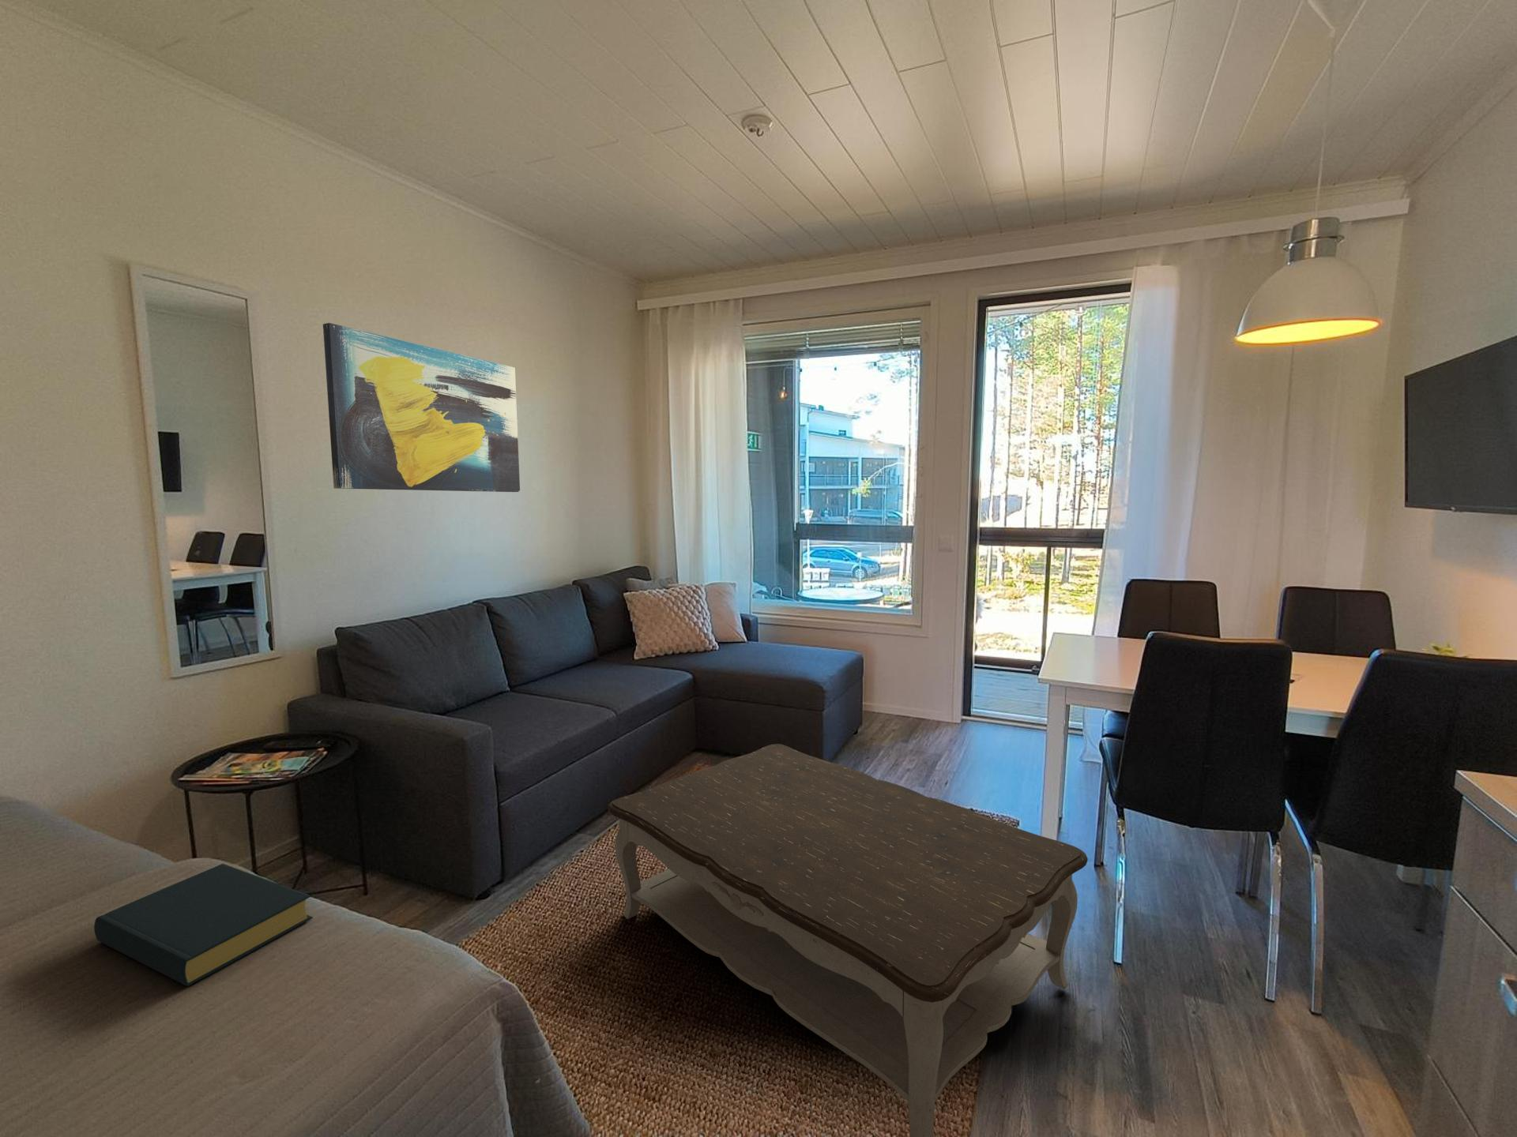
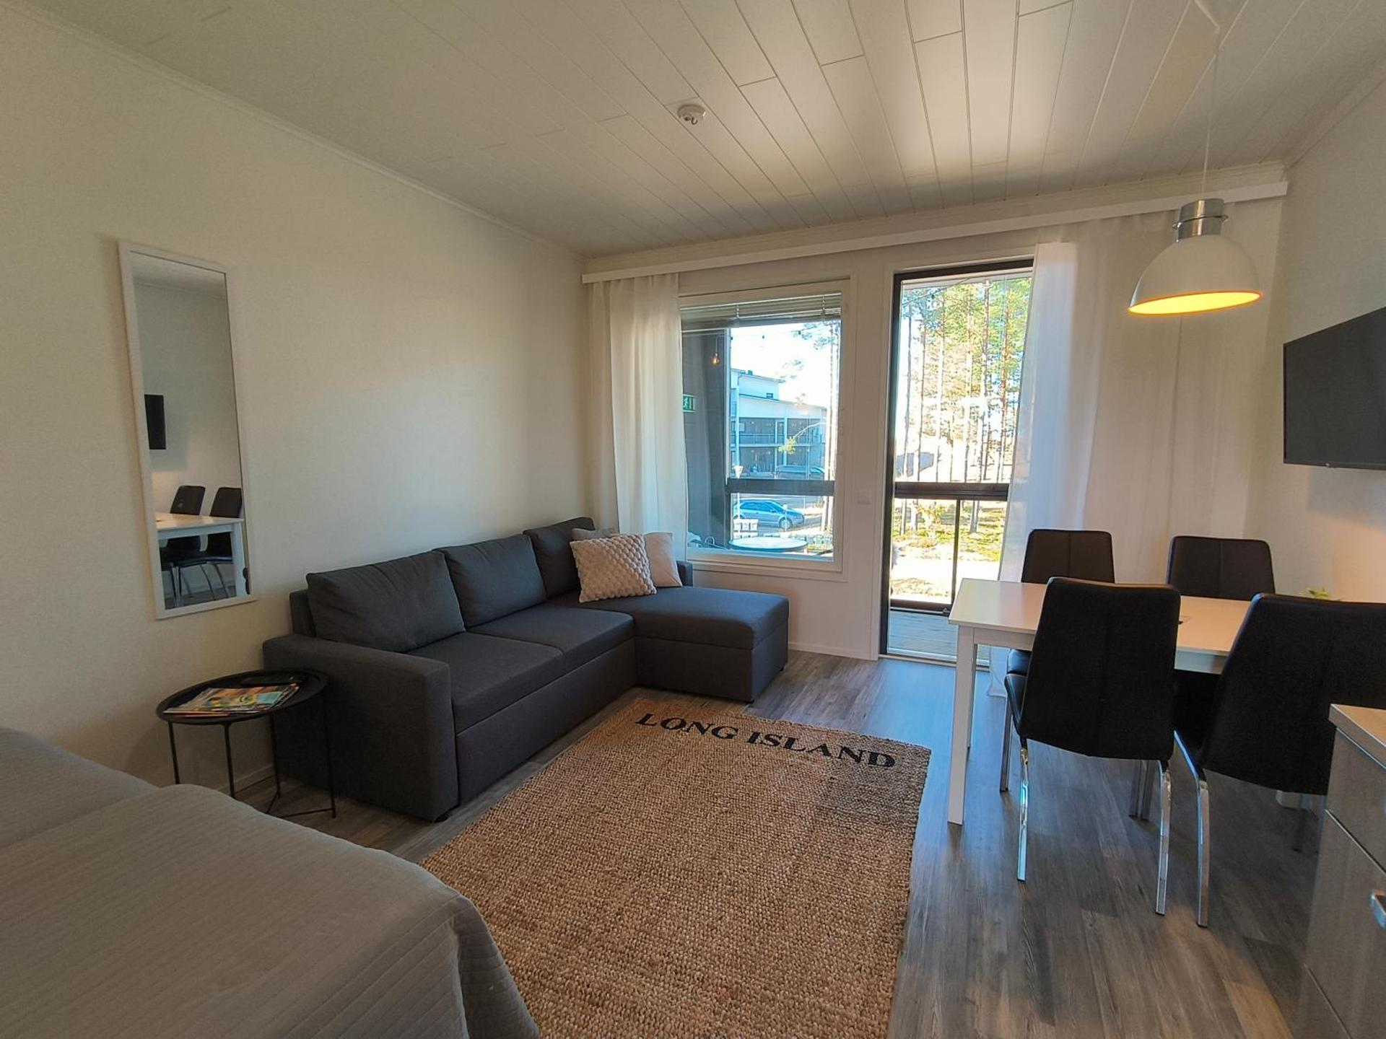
- coffee table (828, 886)
- wall art (435, 420)
- hardback book (205, 918)
